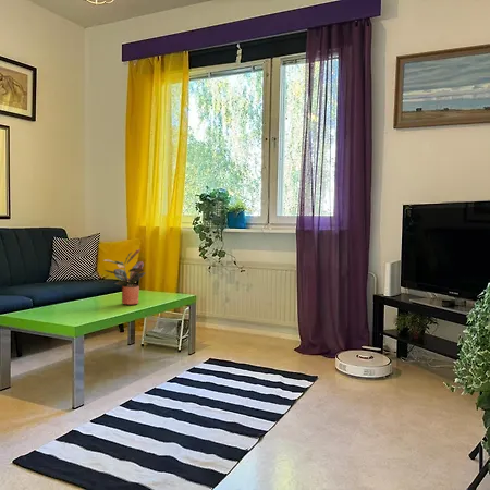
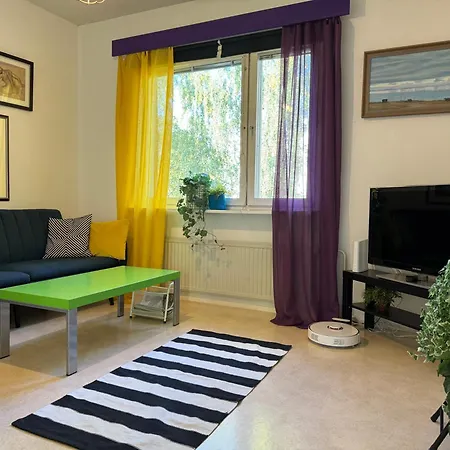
- potted plant (124, 277)
